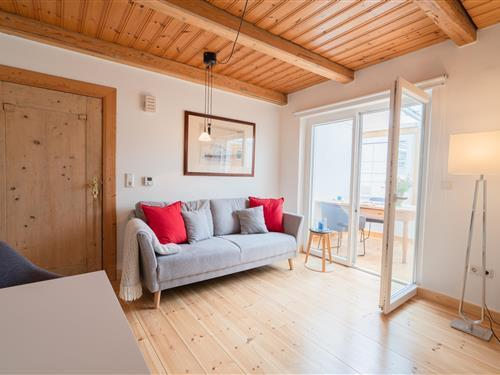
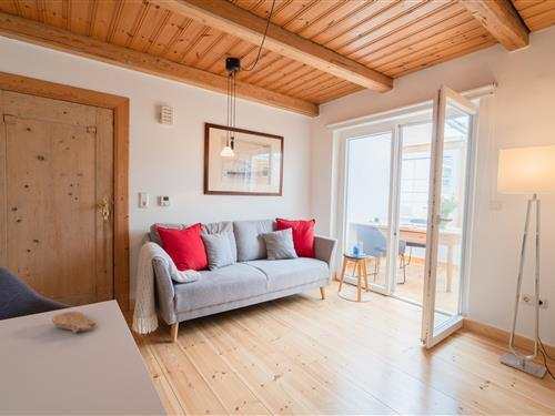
+ bowl (73, 324)
